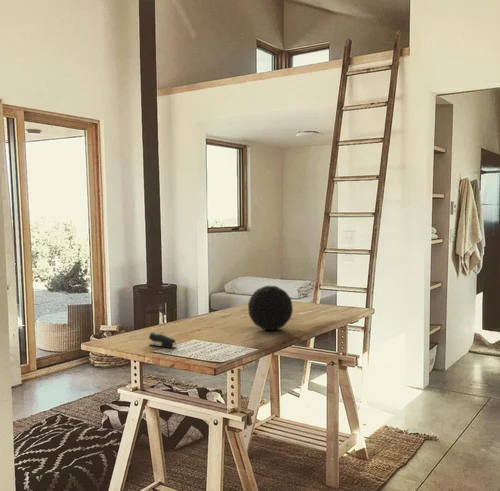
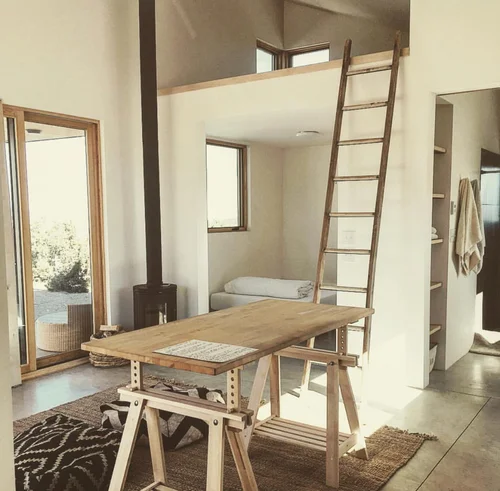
- stapler (162, 339)
- decorative orb (270, 307)
